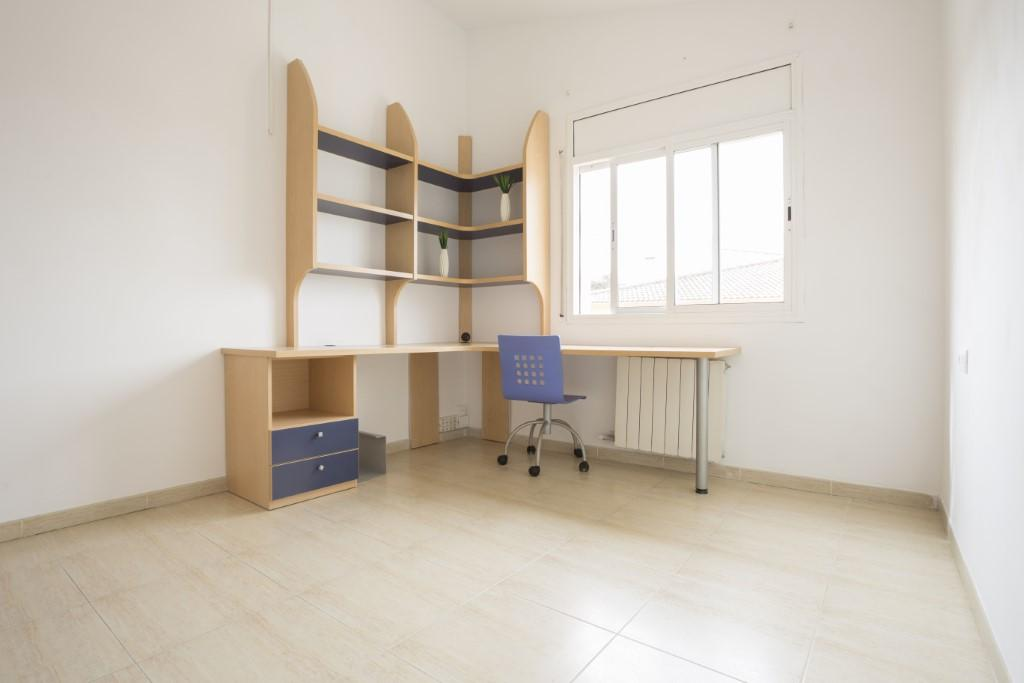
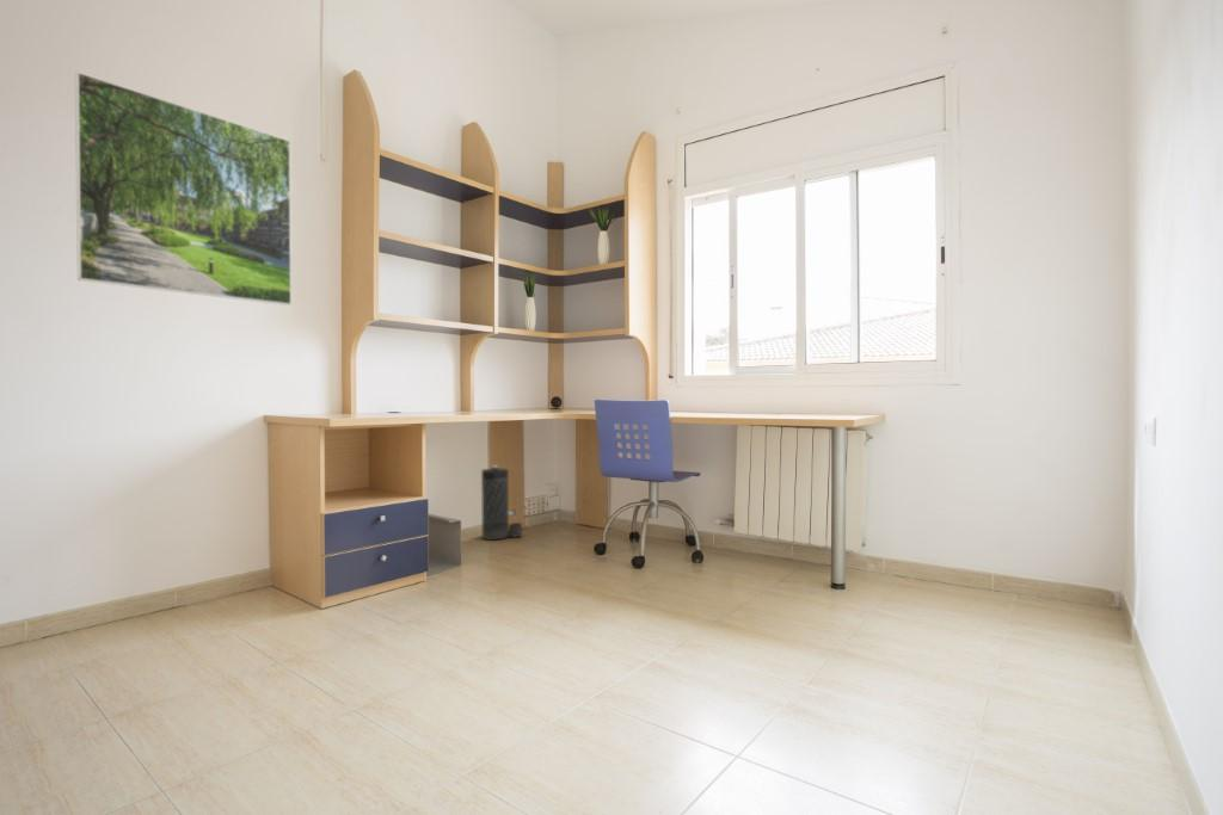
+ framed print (195, 202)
+ canister (500, 501)
